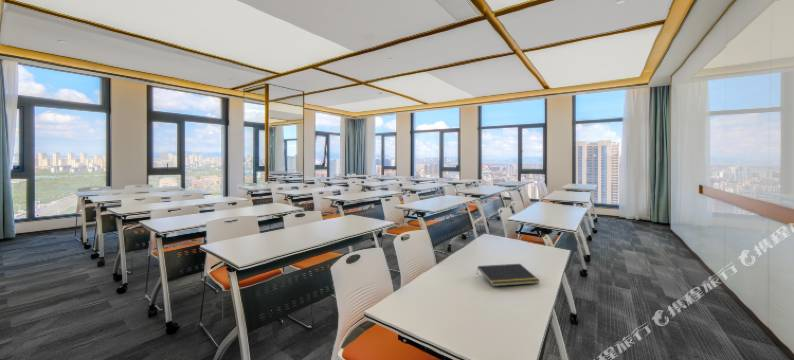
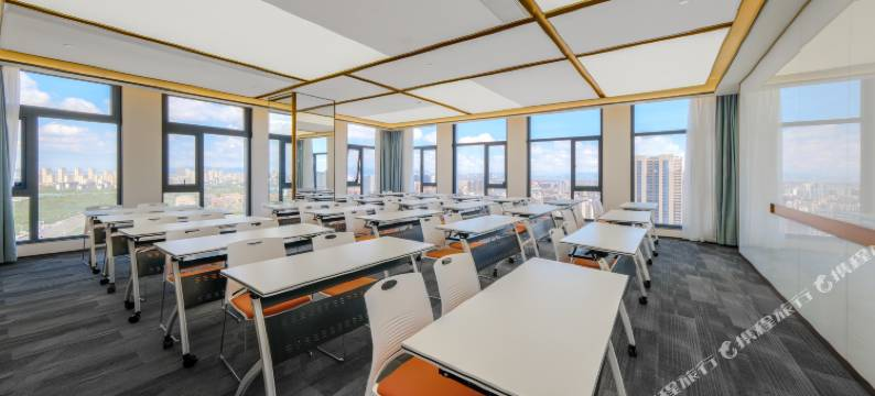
- notepad (507, 274)
